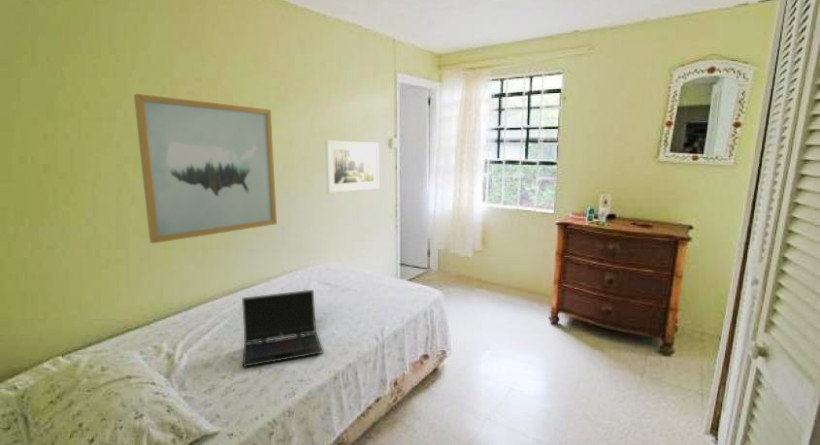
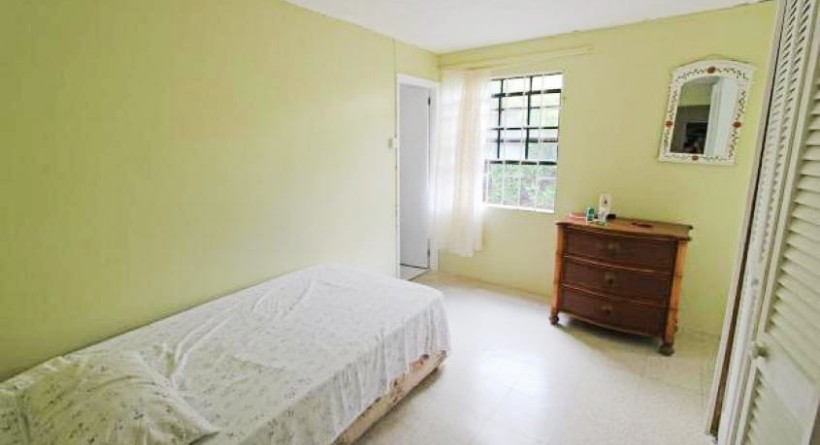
- laptop computer (281, 325)
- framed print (354, 166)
- wall art (216, 169)
